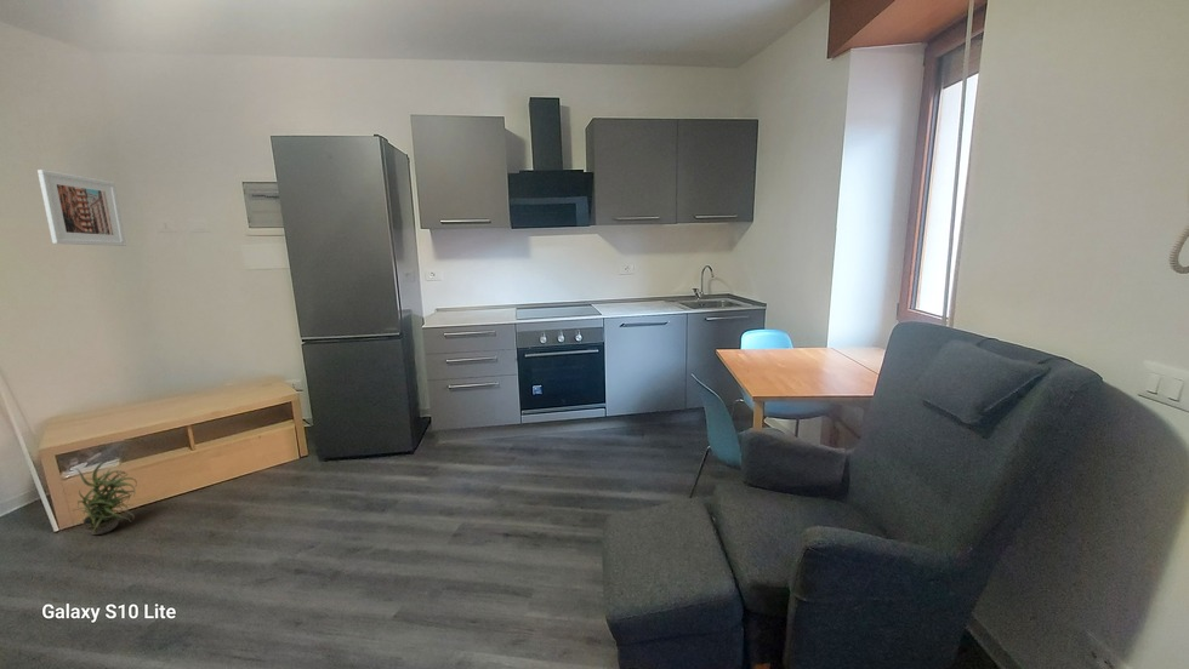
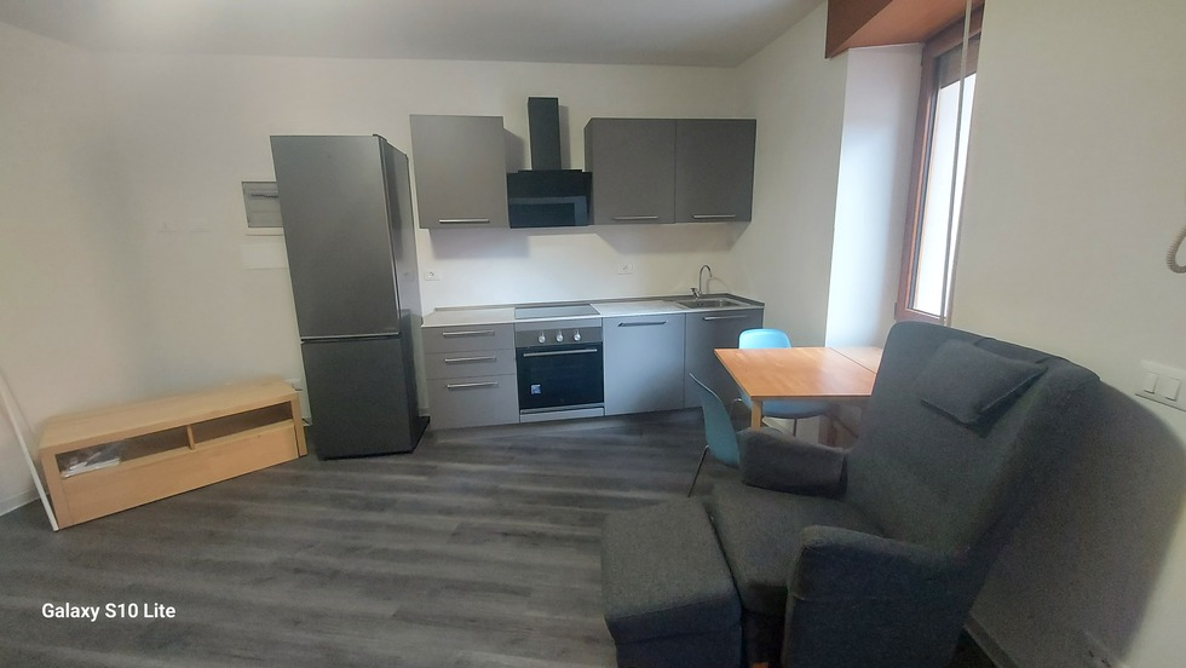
- potted plant (104, 496)
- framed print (85, 211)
